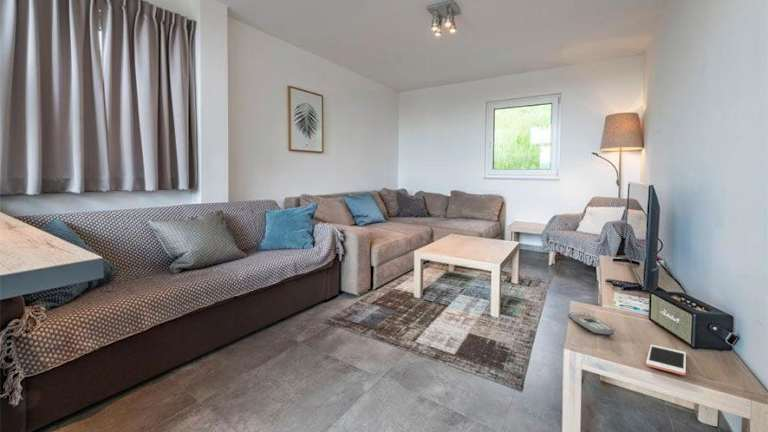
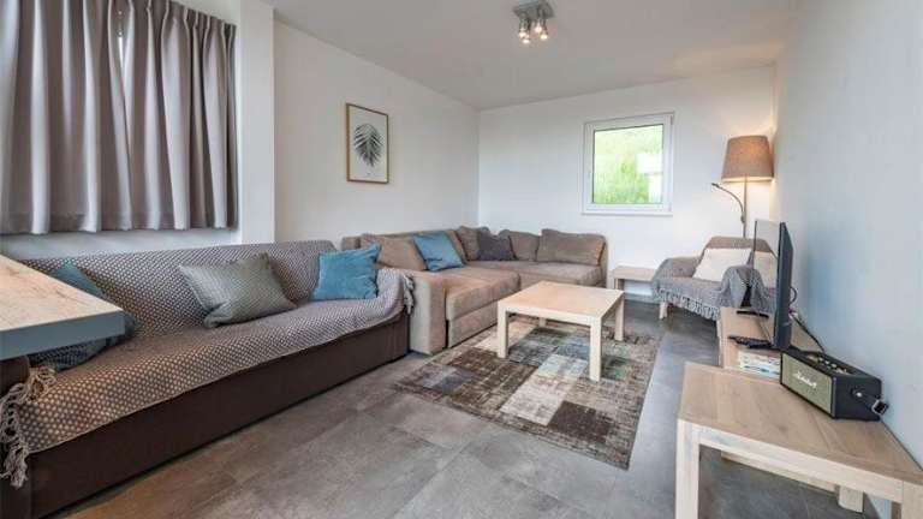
- cell phone (666, 358)
- remote control (590, 323)
